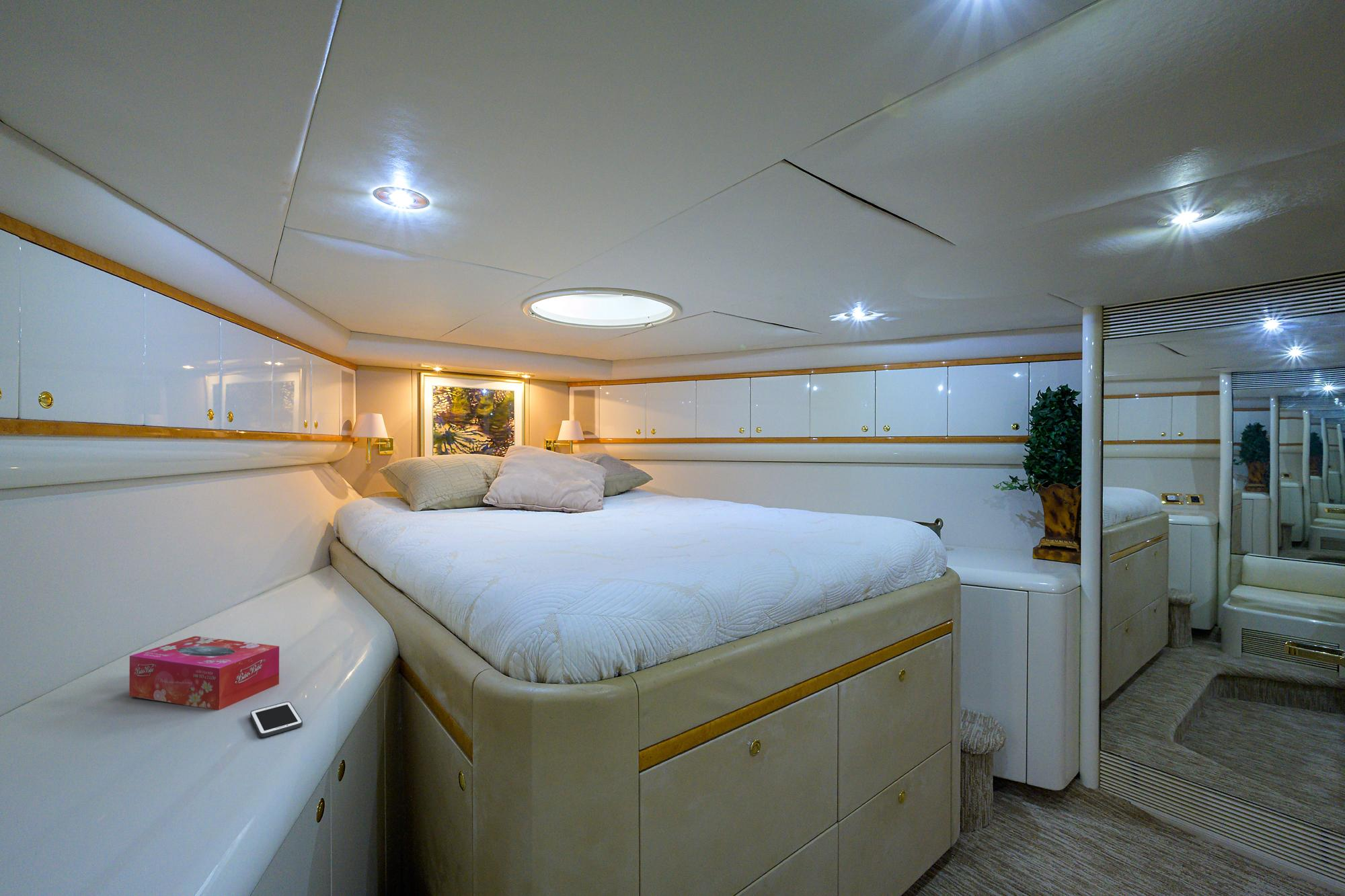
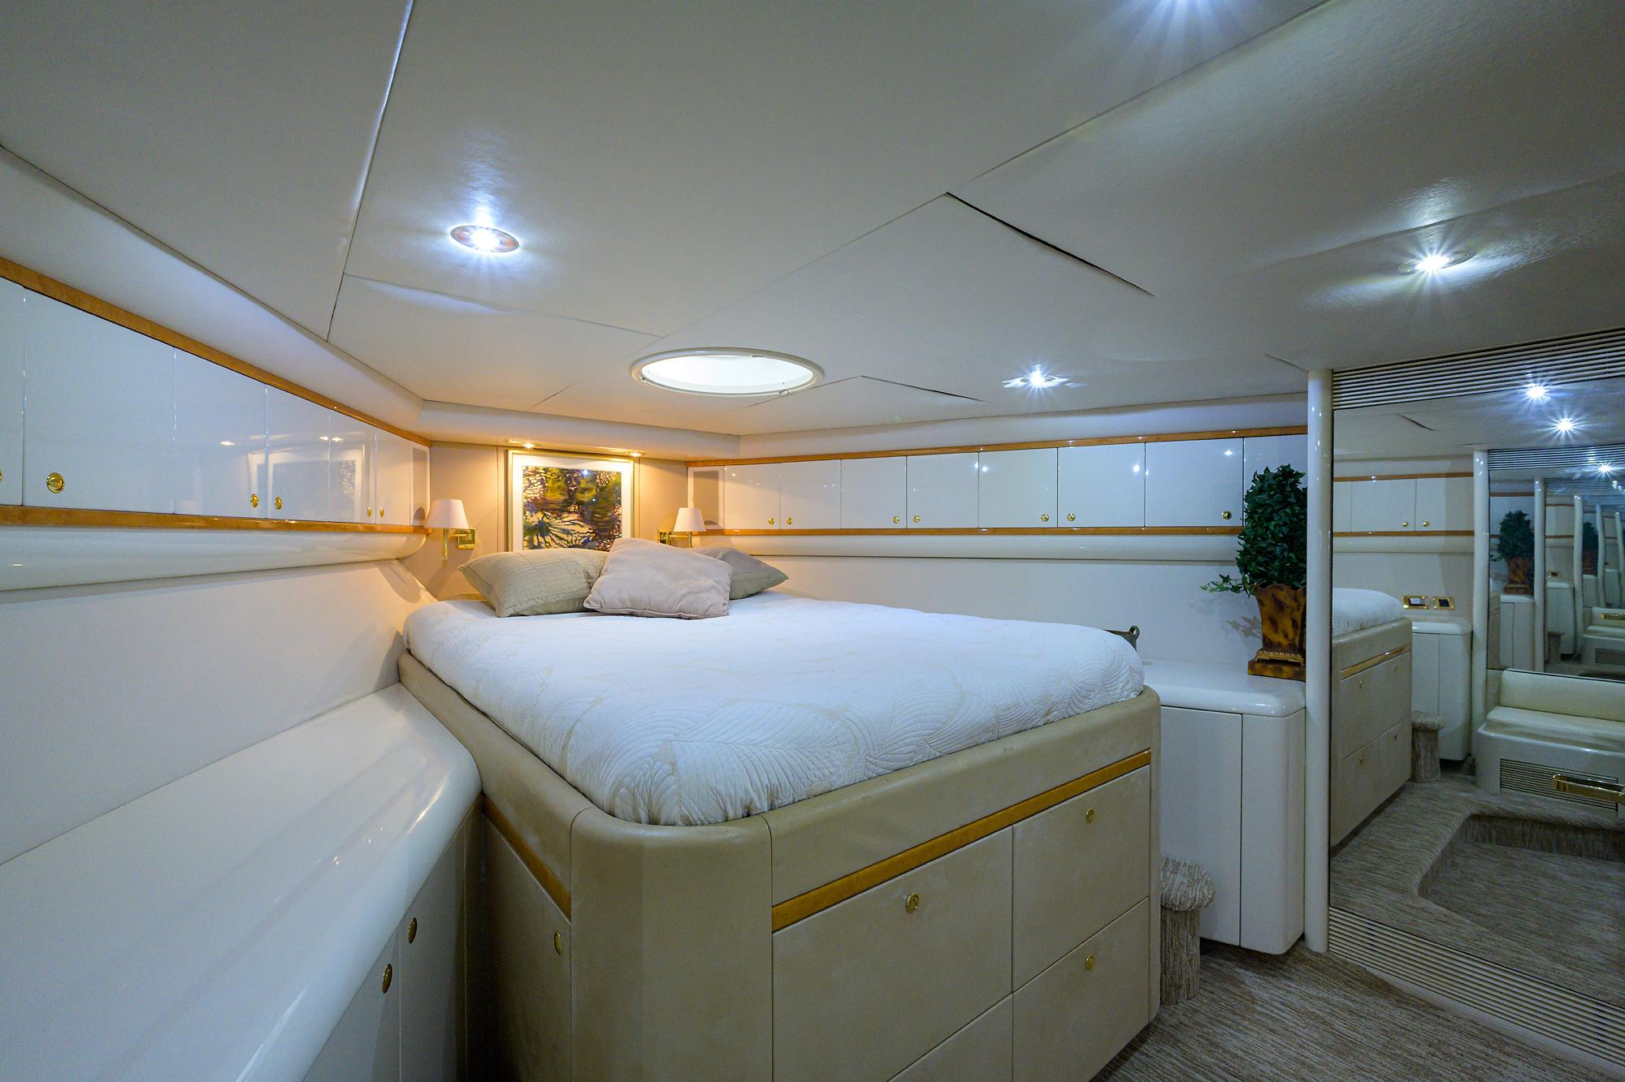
- cell phone (276, 719)
- tissue box (206, 670)
